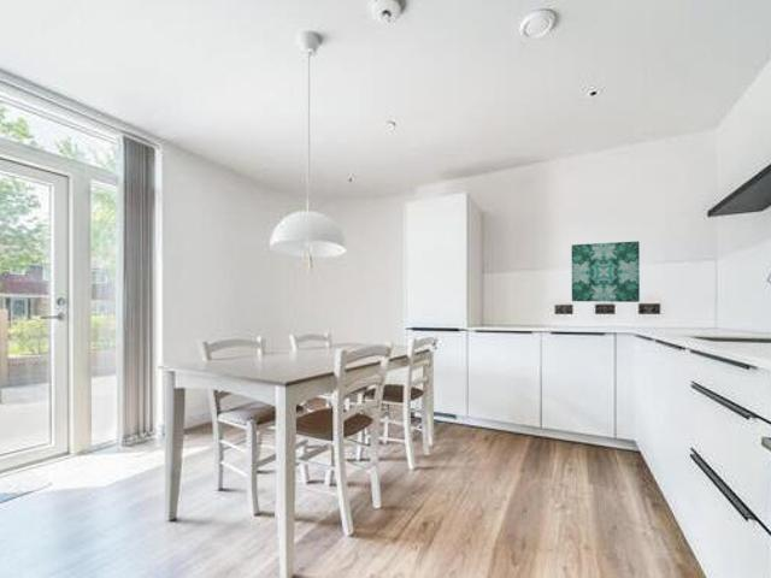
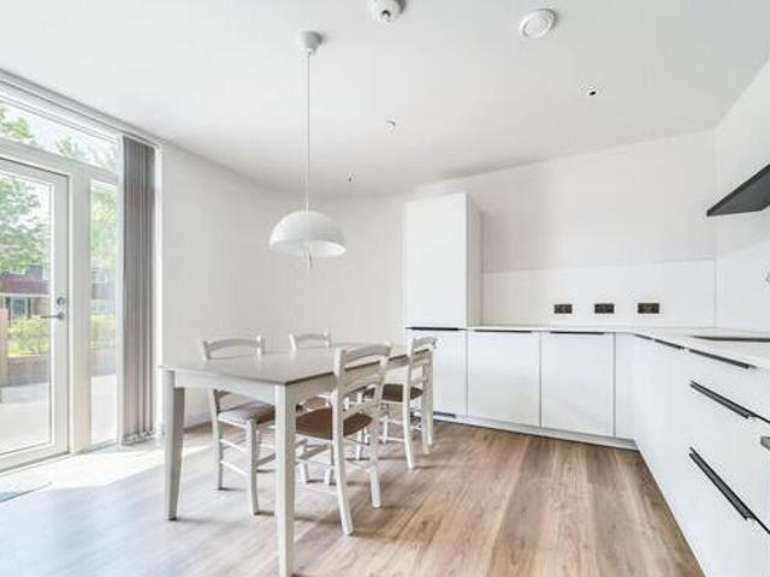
- wall art (604, 272)
